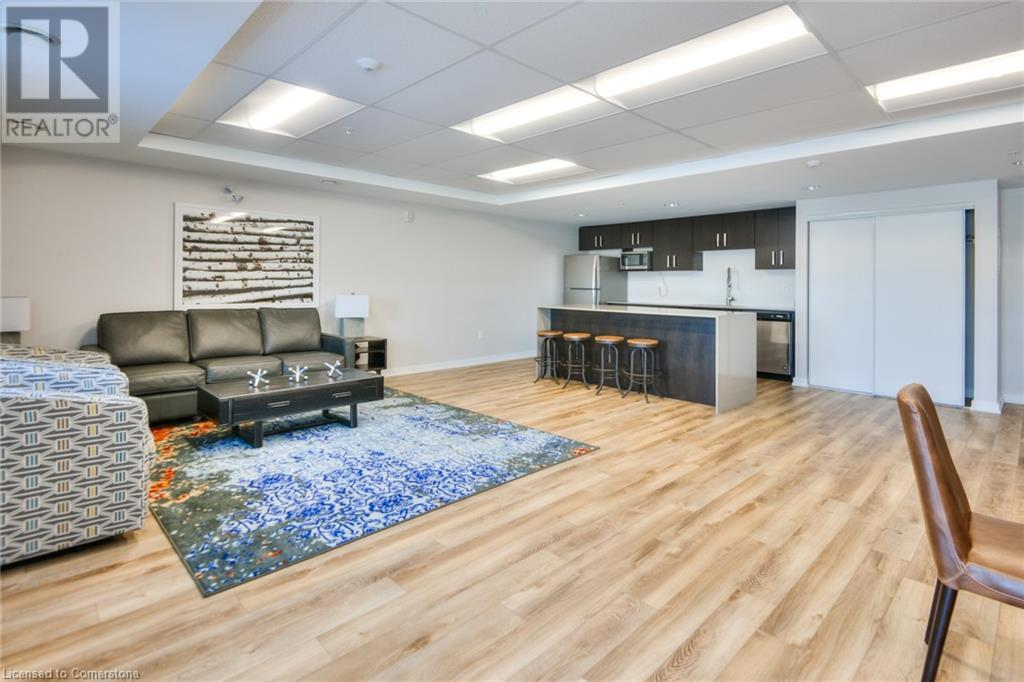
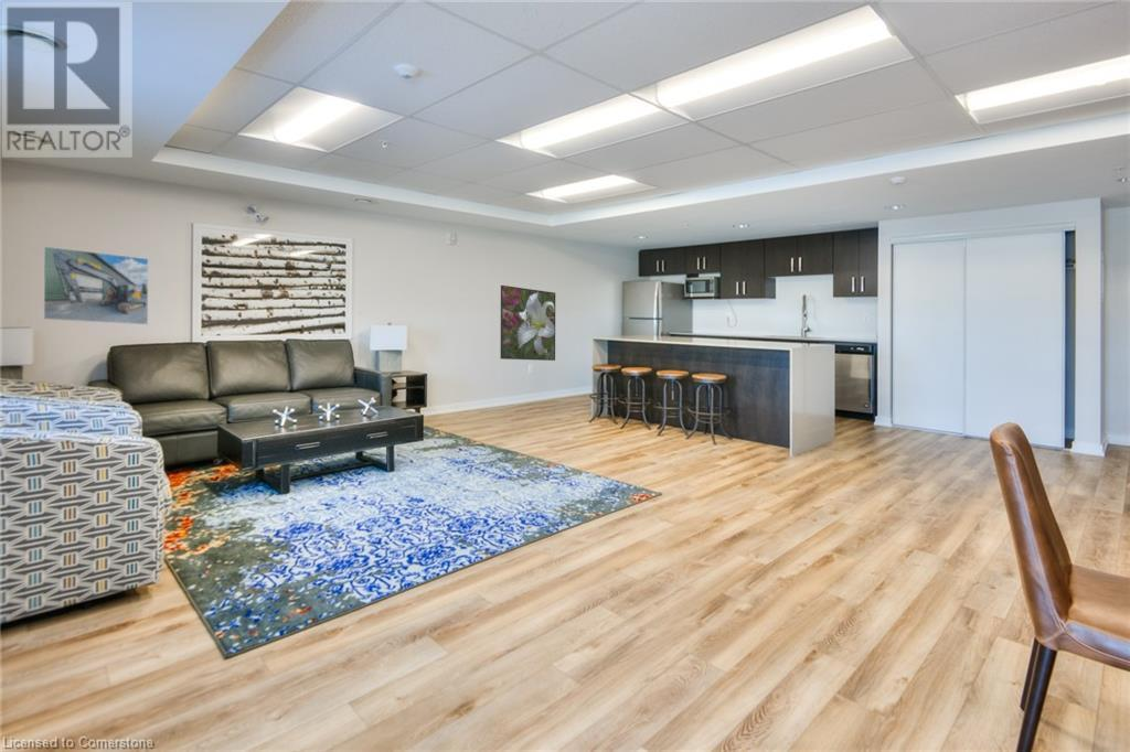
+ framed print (98, 287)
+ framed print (529, 324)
